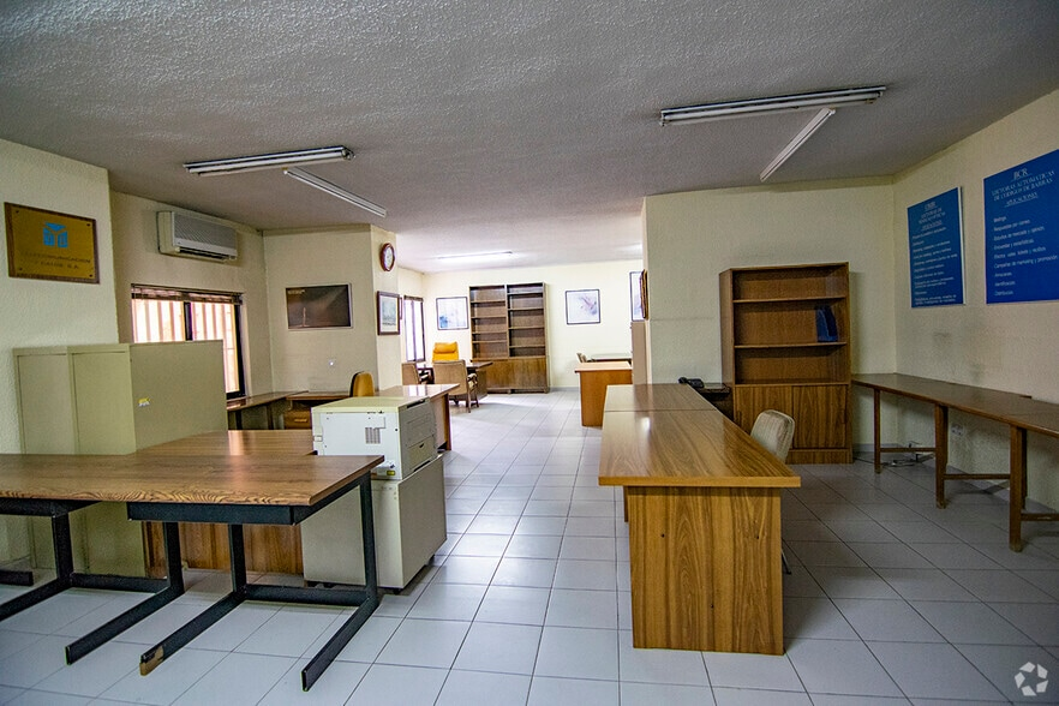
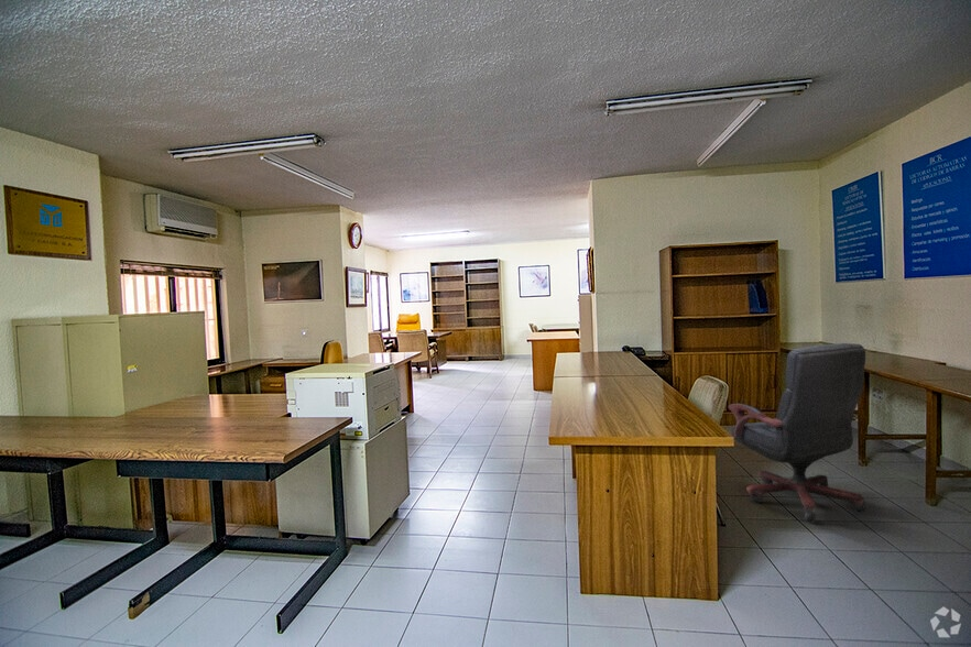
+ office chair (793, 420)
